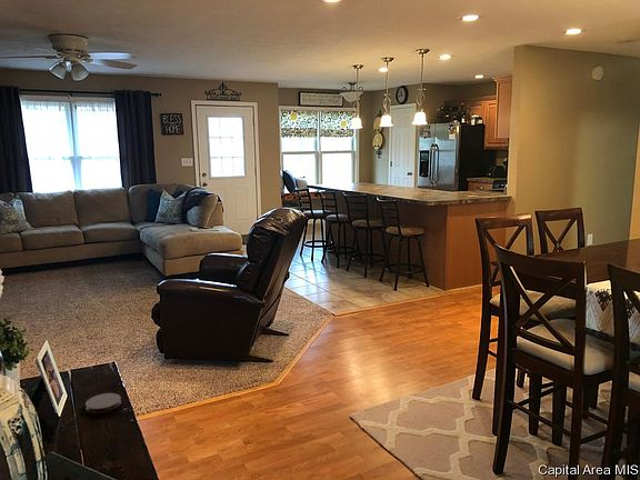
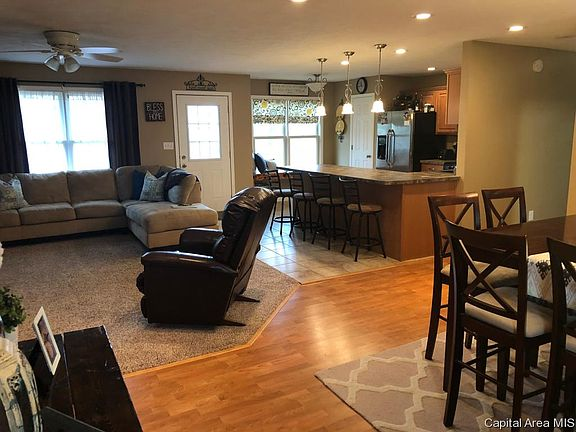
- coaster (103, 402)
